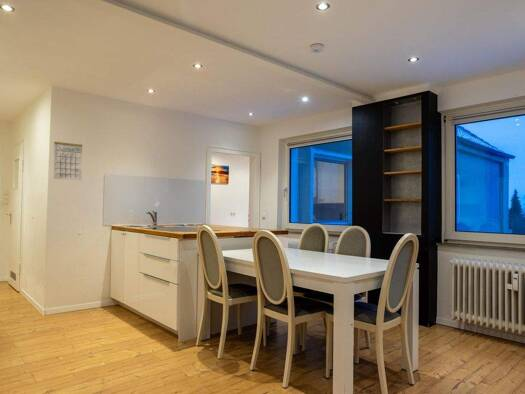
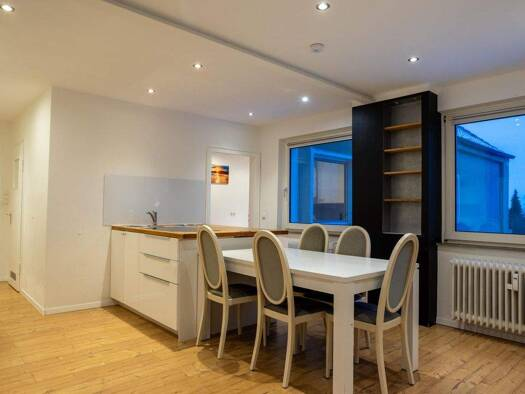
- calendar (68, 157)
